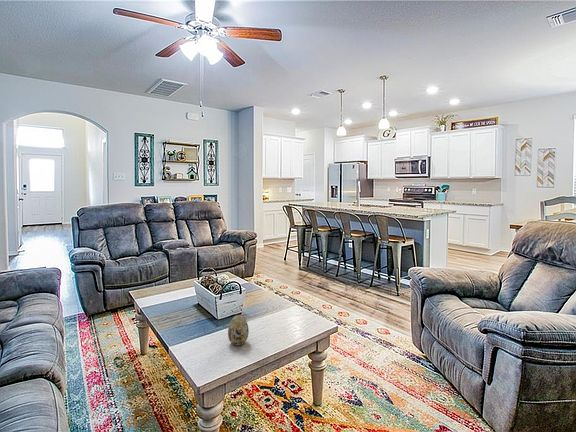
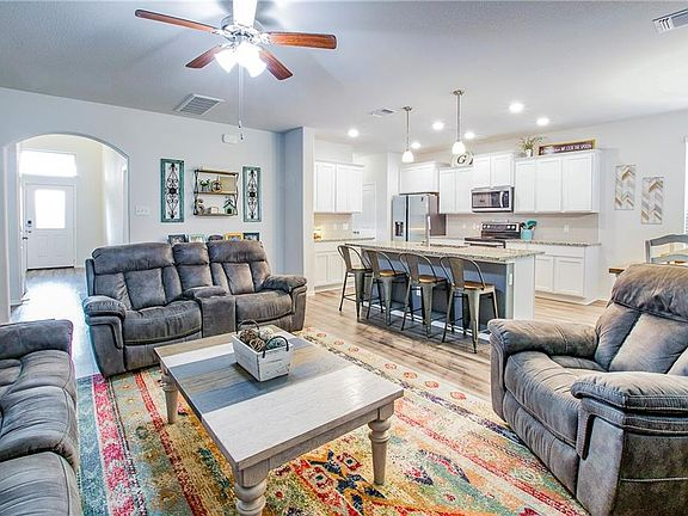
- decorative egg (238, 329)
